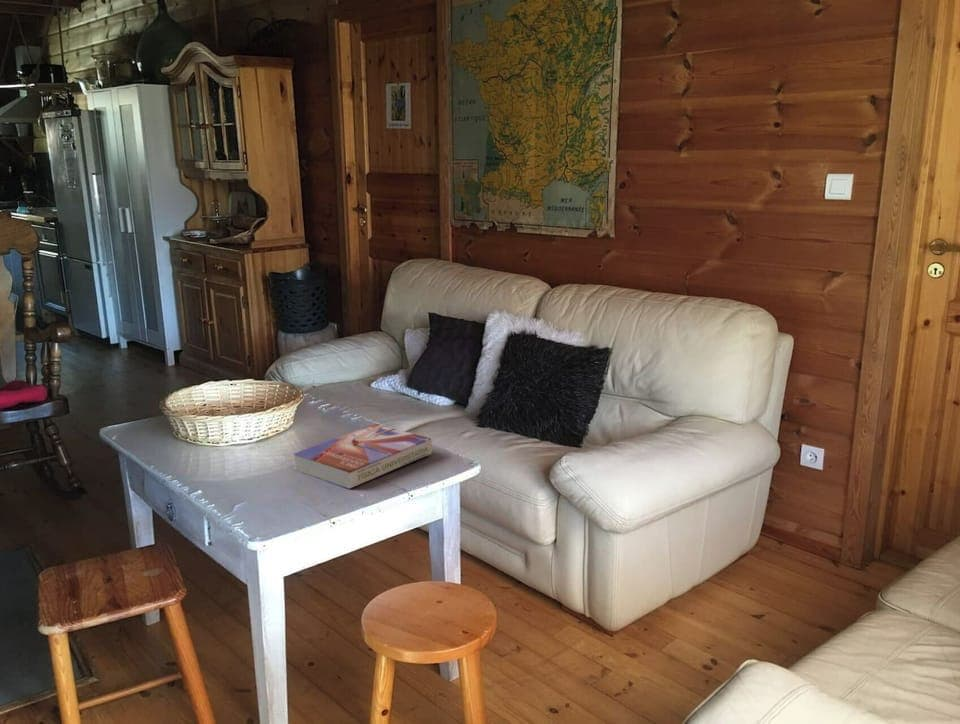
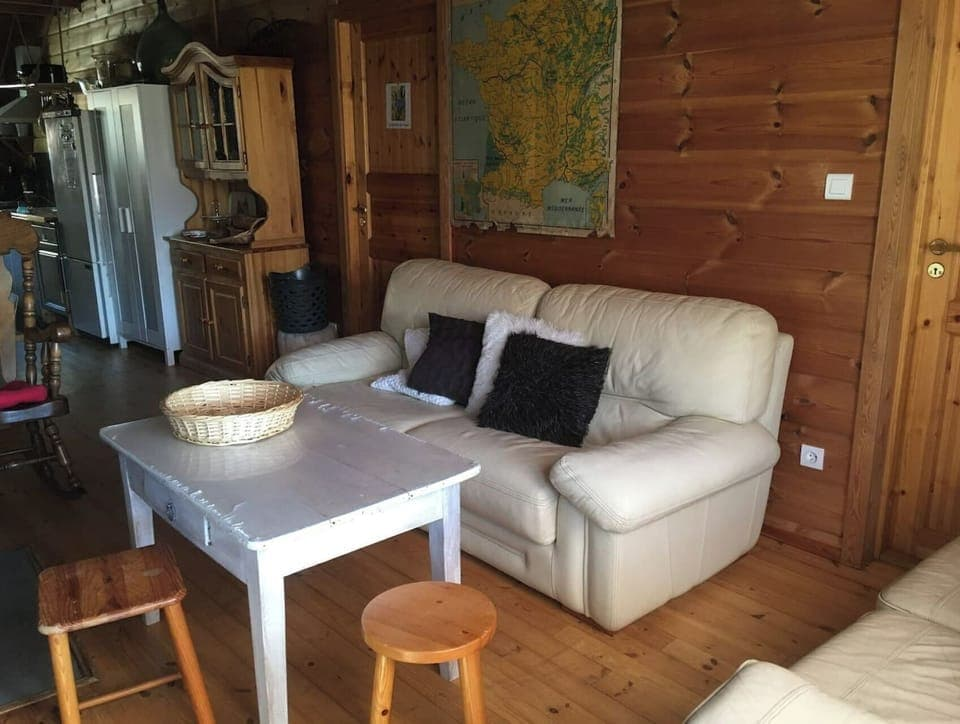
- textbook (364, 453)
